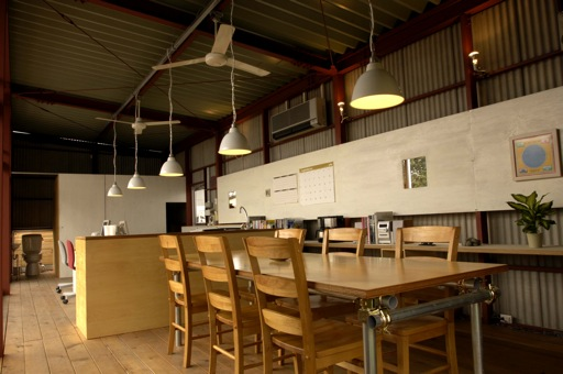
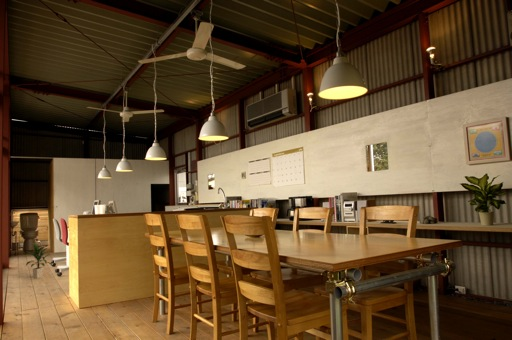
+ indoor plant (39, 259)
